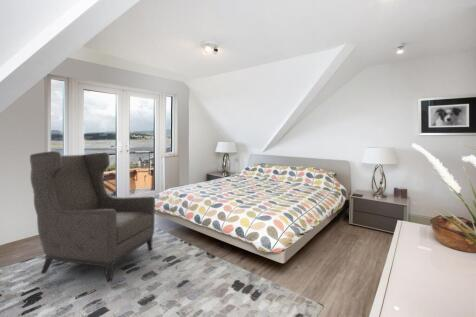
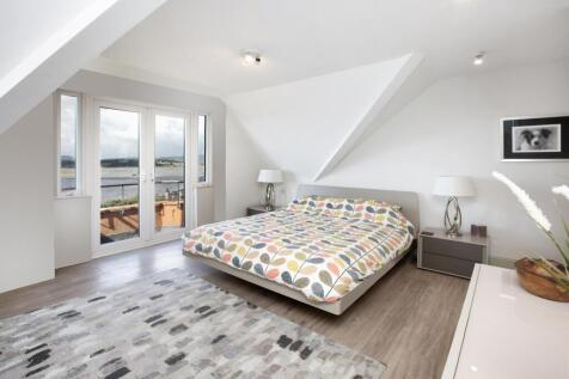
- chair (95, 206)
